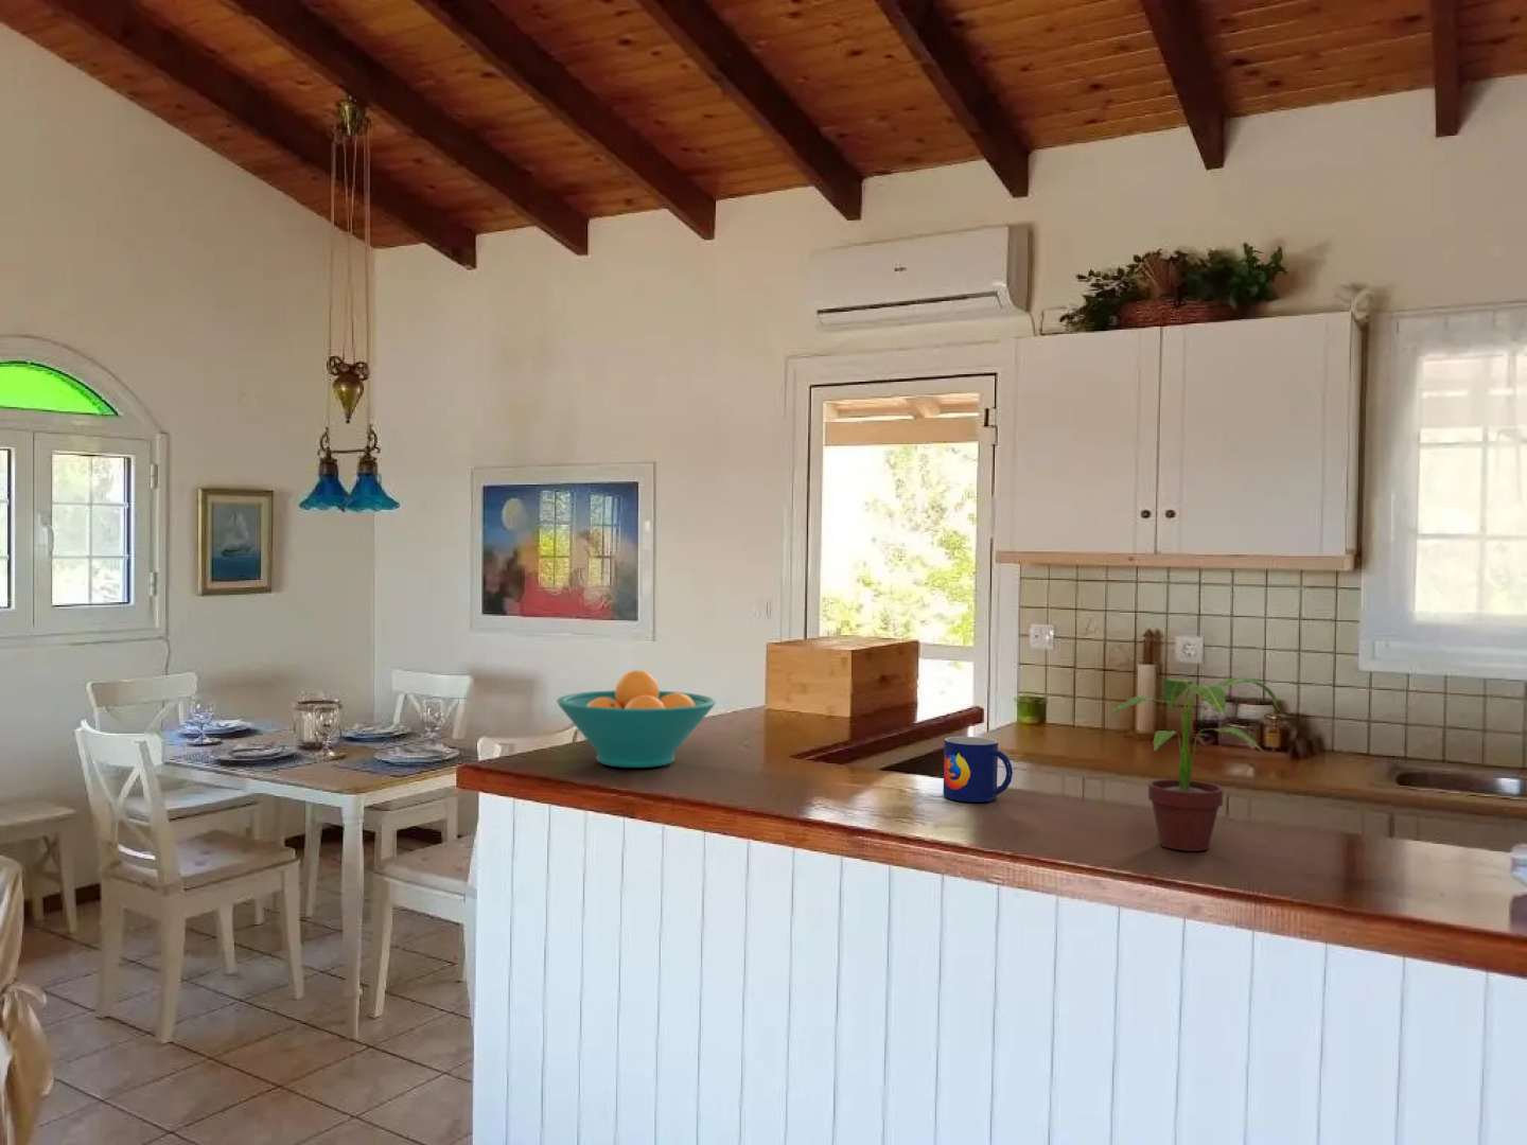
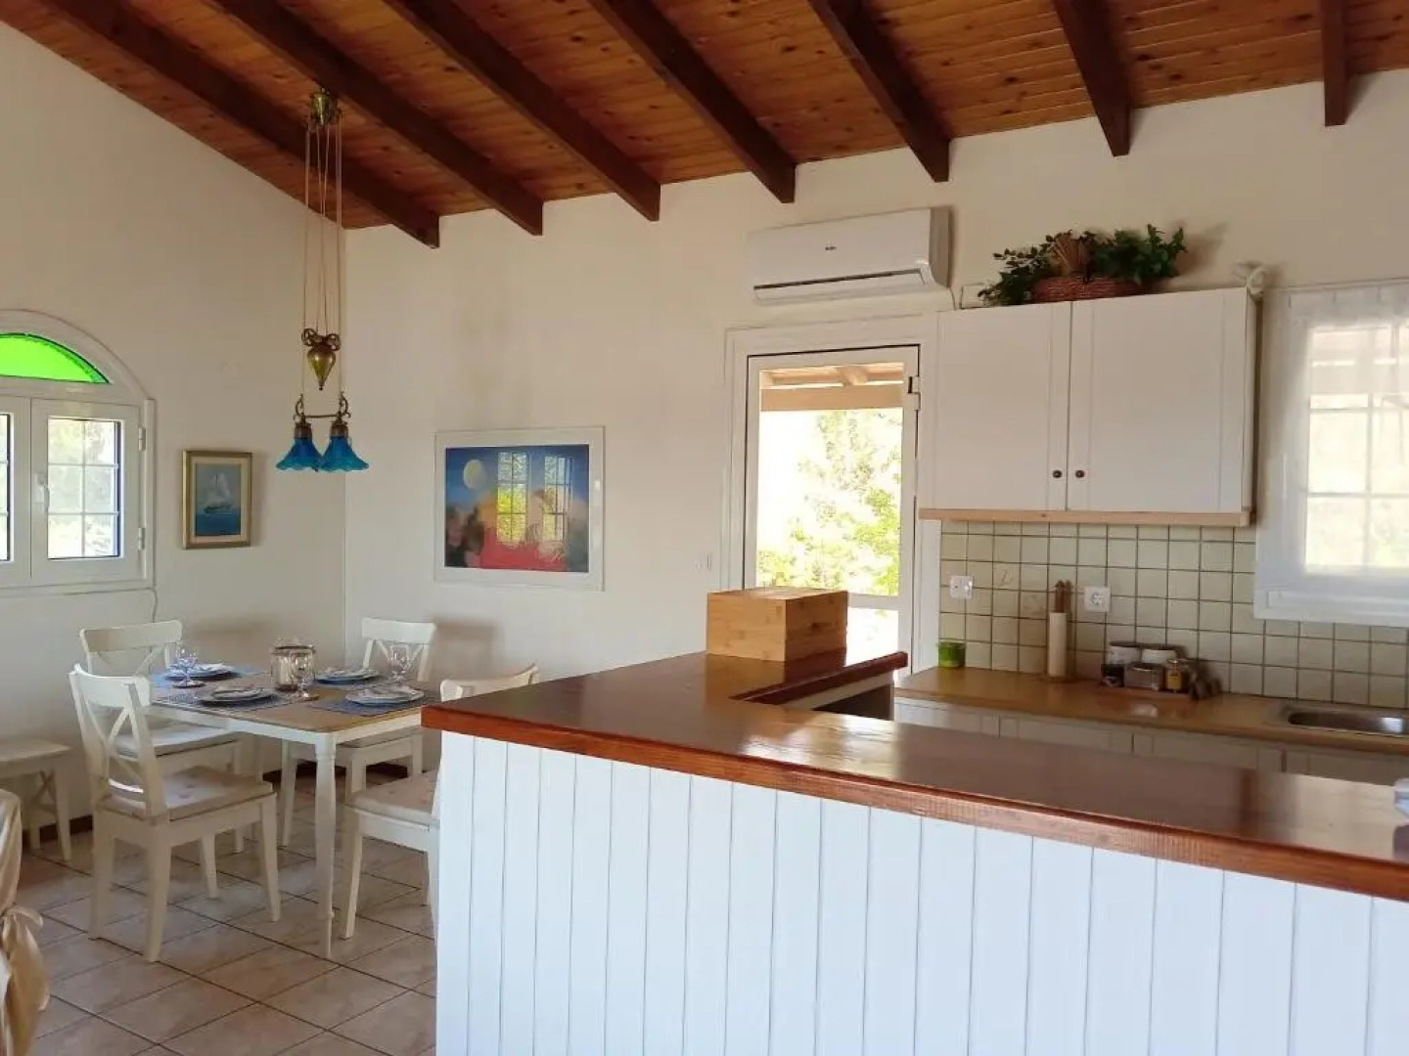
- potted plant (1192, 763)
- mug (980, 770)
- fruit bowl (636, 716)
